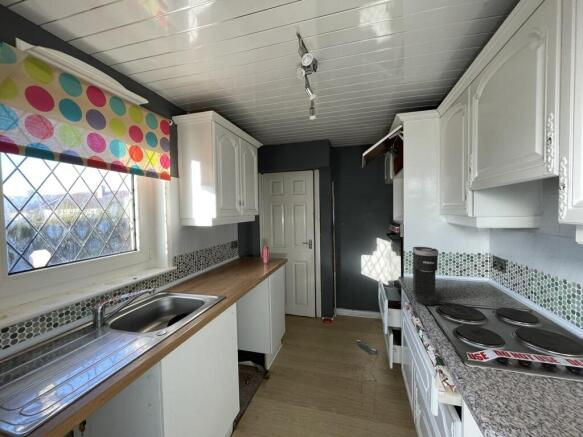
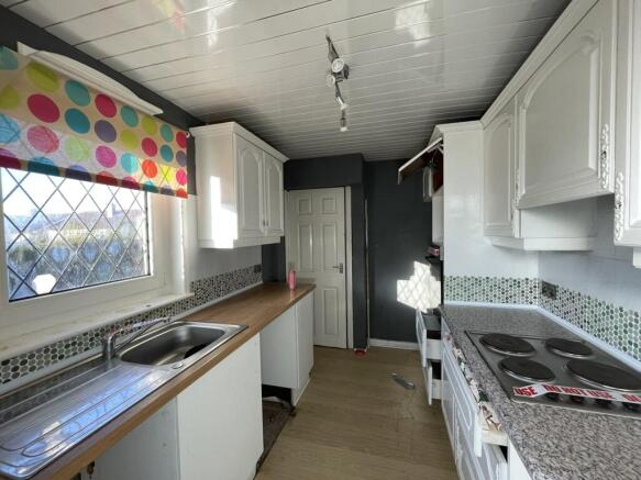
- coffee maker (424, 272)
